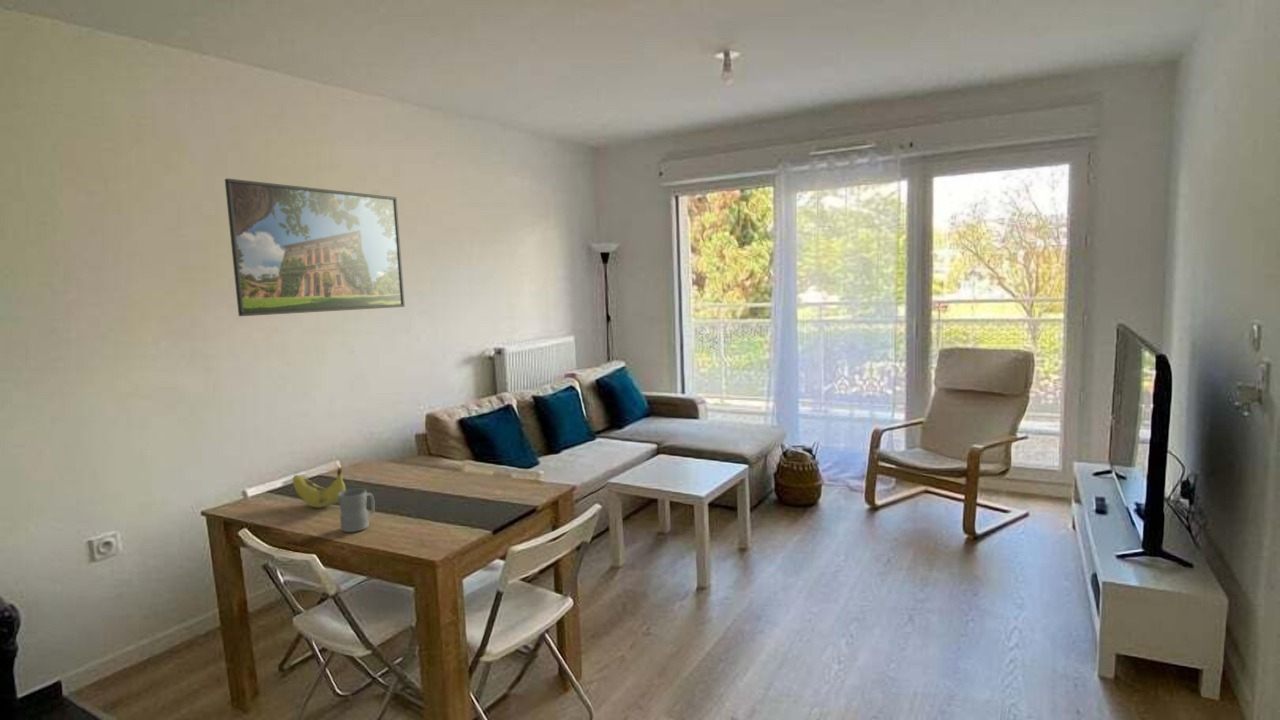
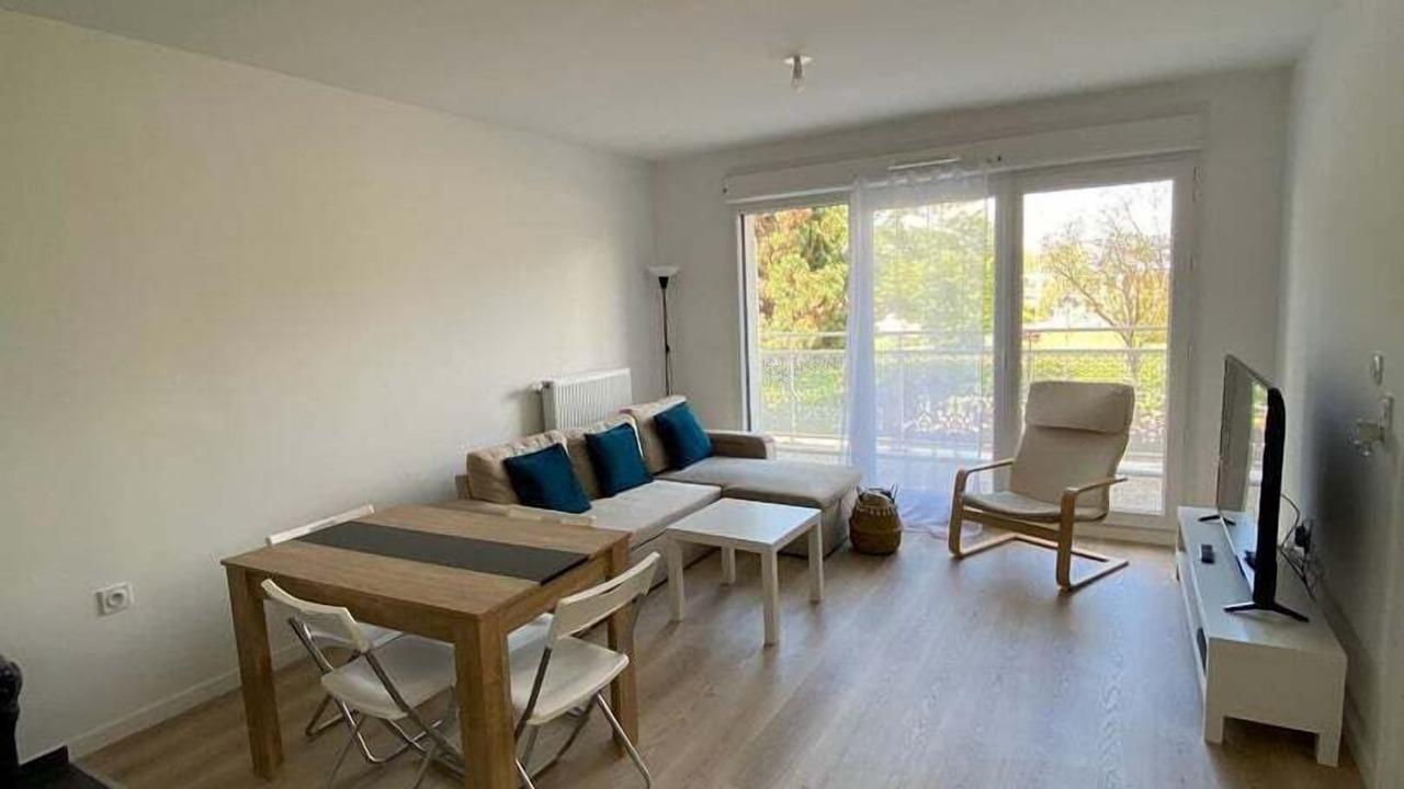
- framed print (325, 250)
- banana (318, 486)
- mug (358, 508)
